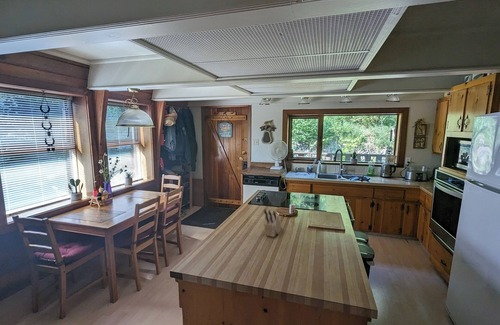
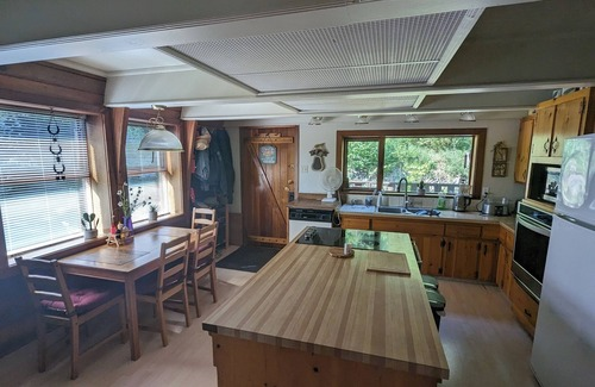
- knife block (272, 219)
